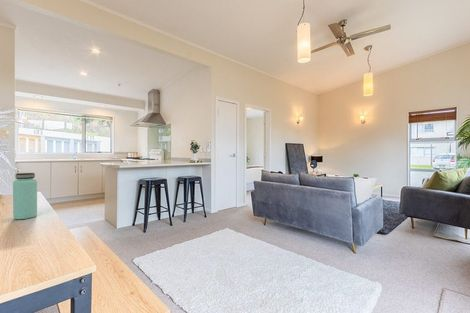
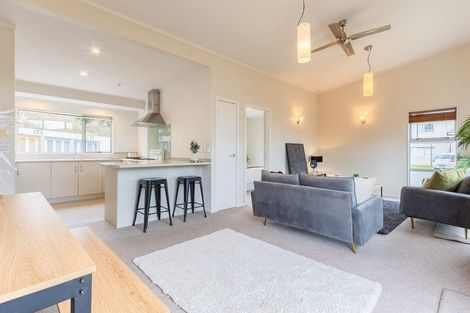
- bottle (25, 195)
